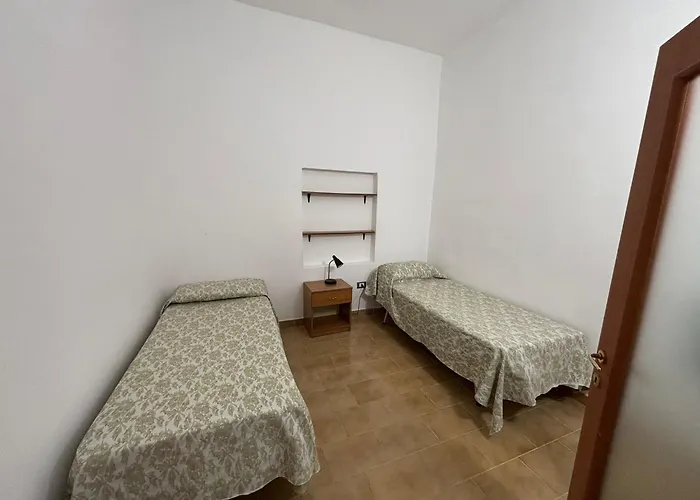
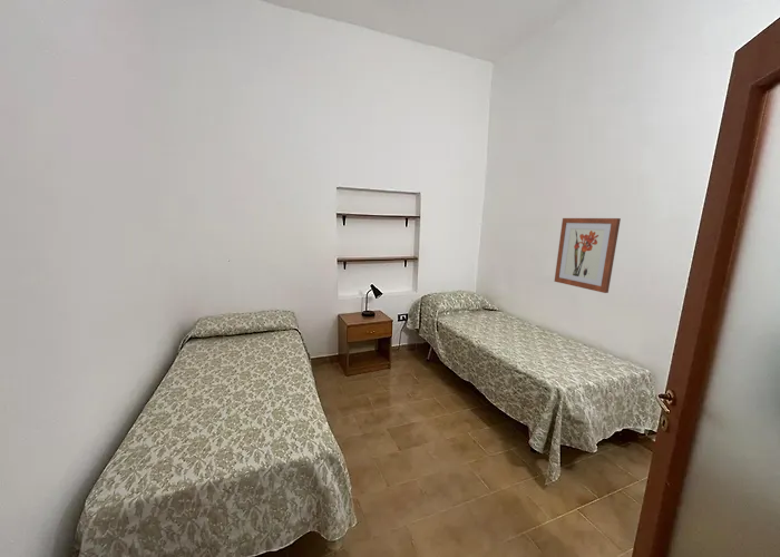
+ wall art (584, 253)
